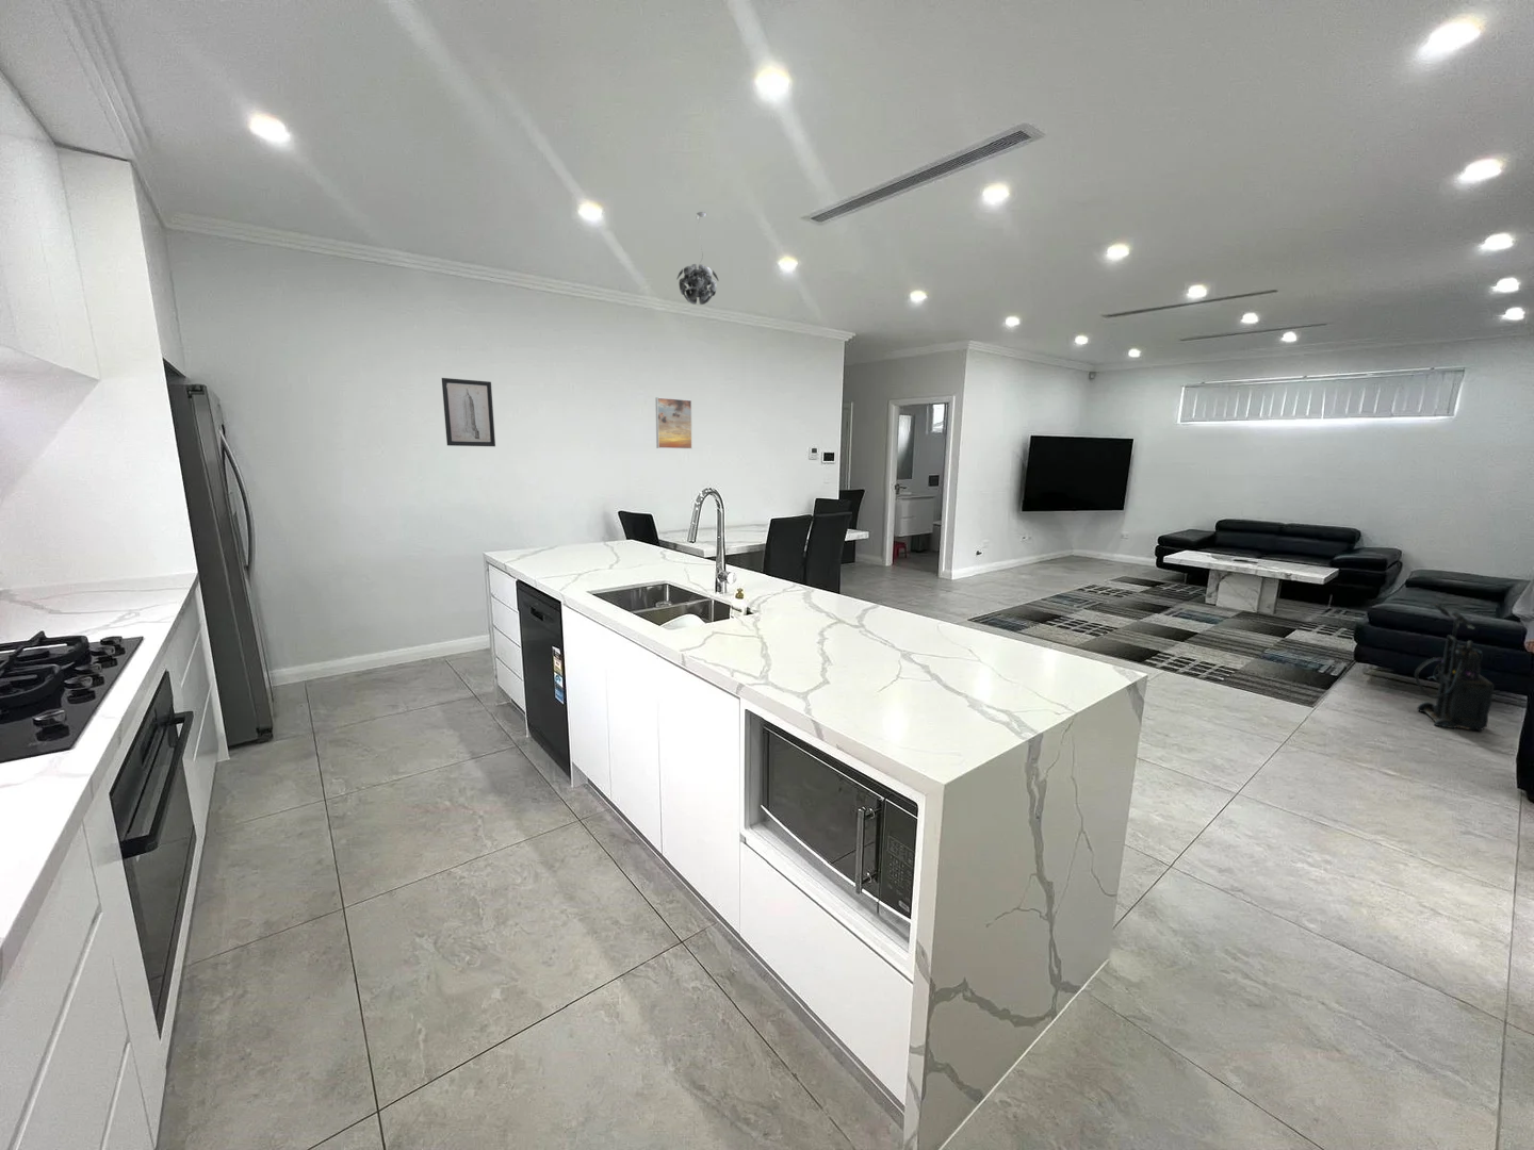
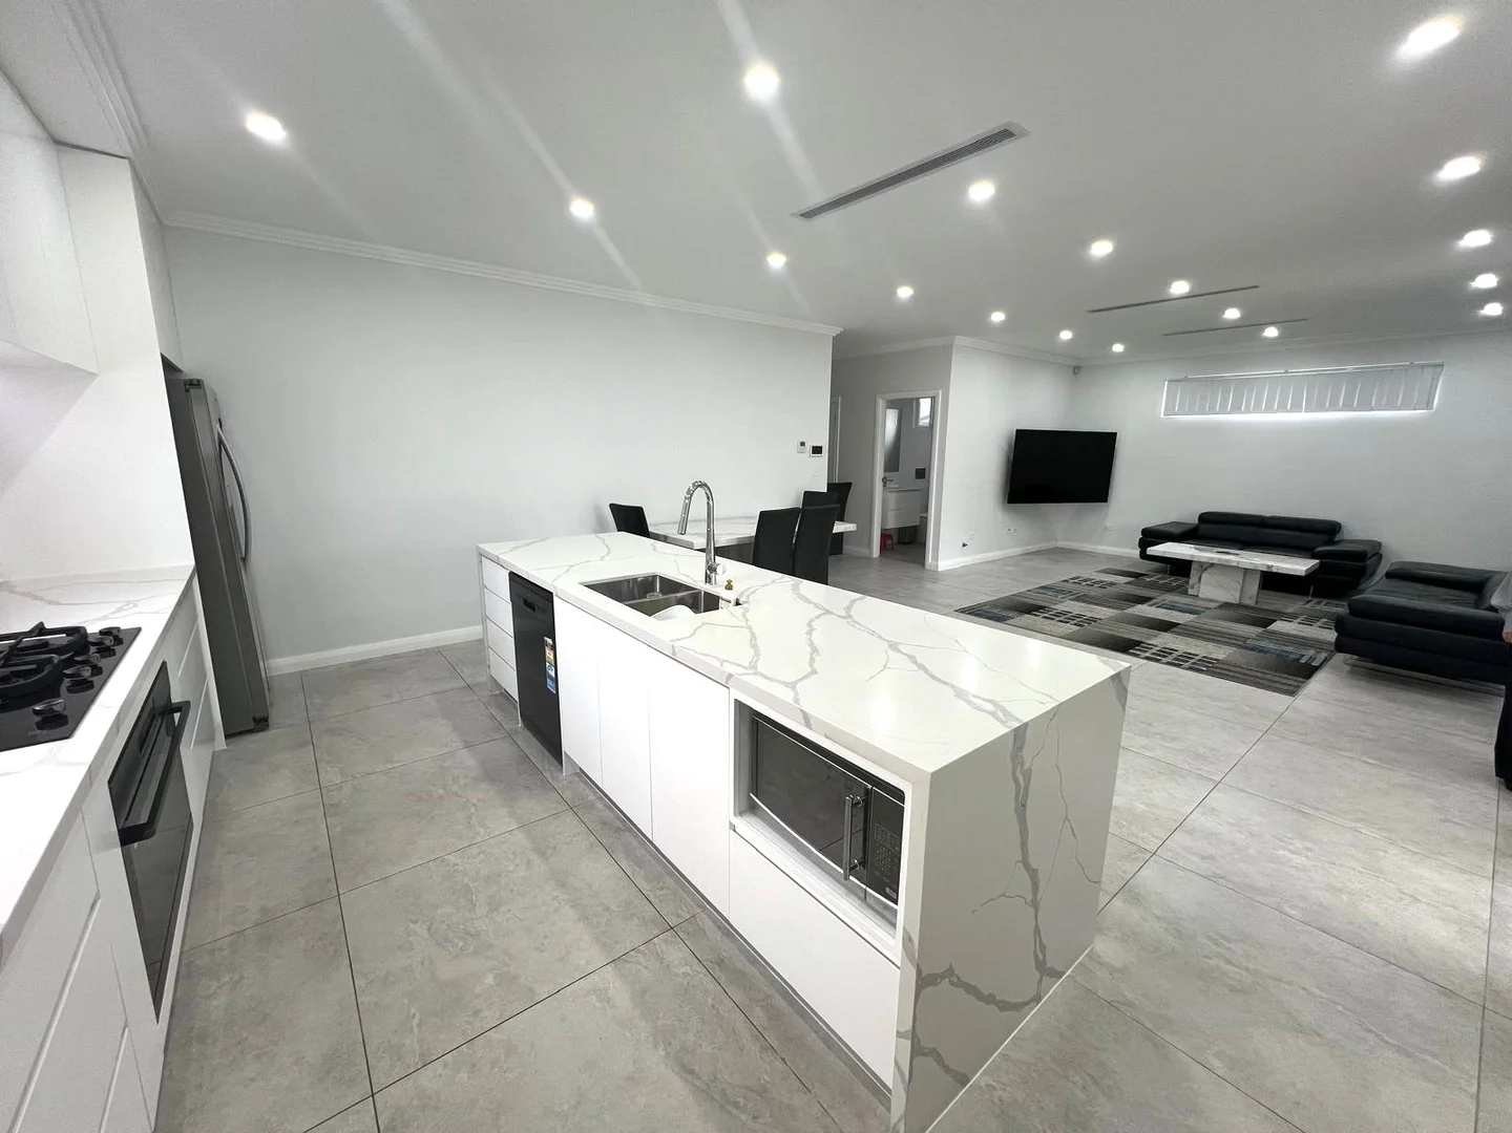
- pendant light (701, 260)
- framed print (673, 424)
- wall art (469, 413)
- vacuum cleaner (1457, 666)
